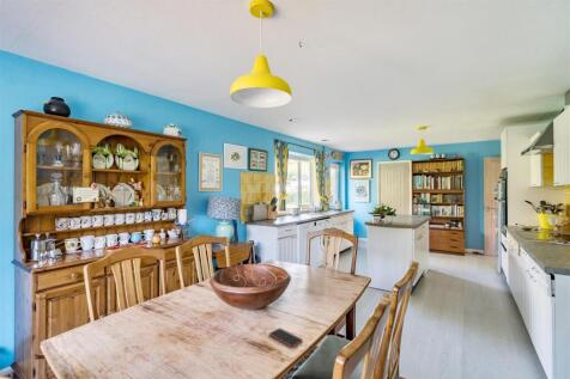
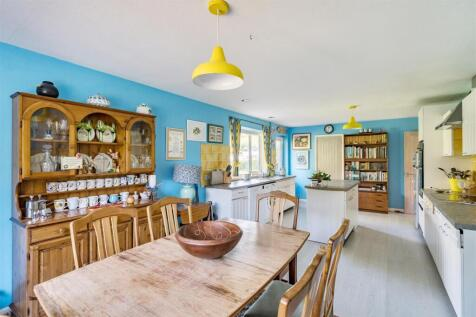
- smartphone (285, 337)
